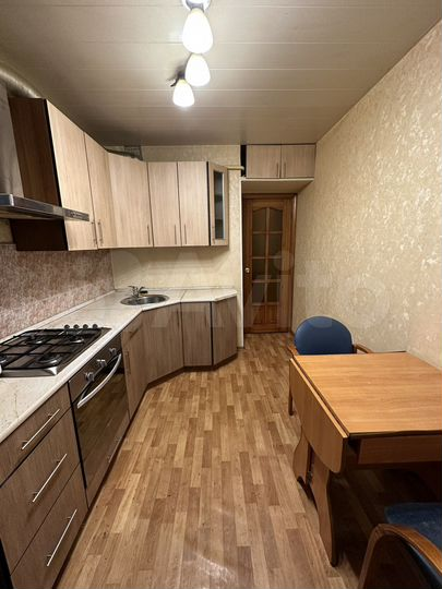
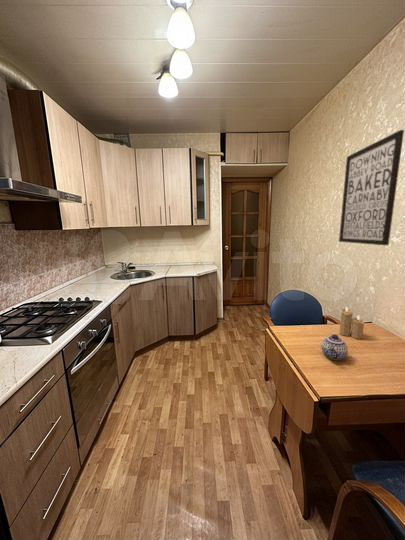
+ wall art (365, 196)
+ candle (352, 321)
+ teapot (334, 345)
